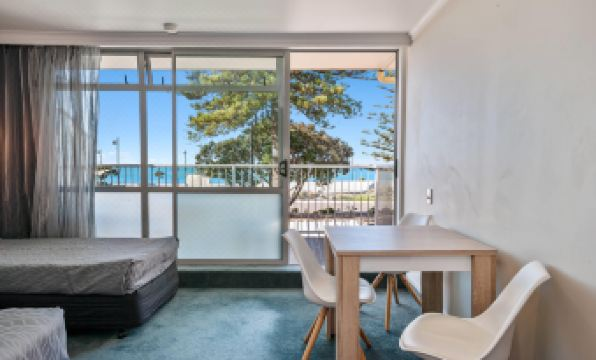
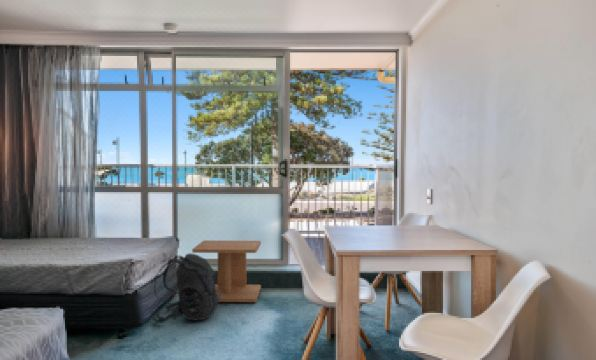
+ side table (228, 270)
+ backpack (188, 285)
